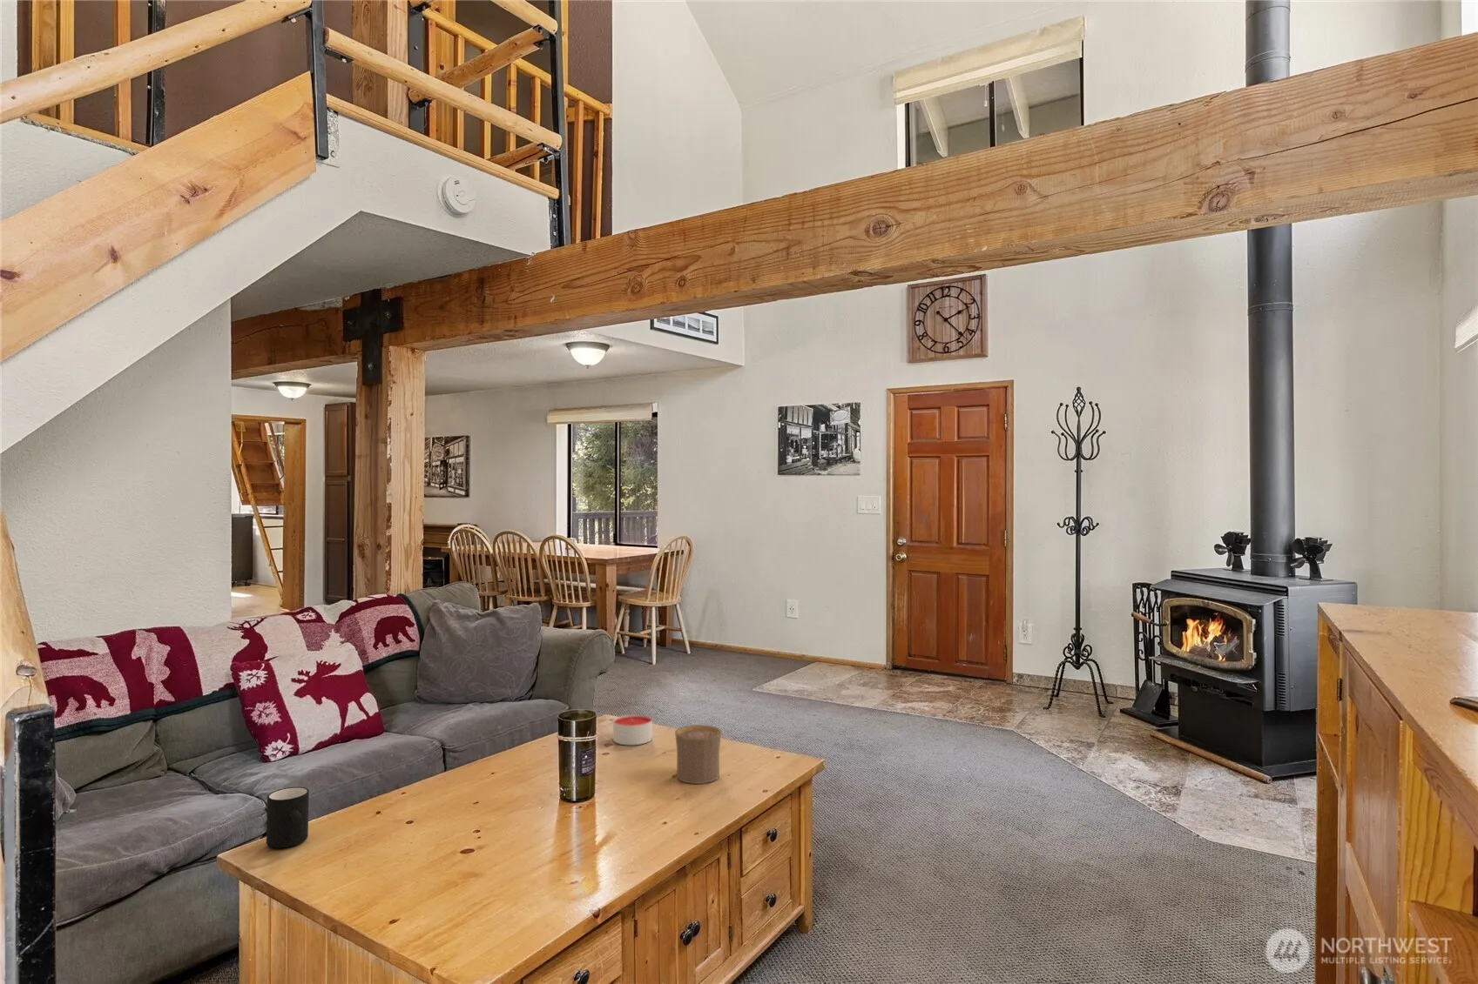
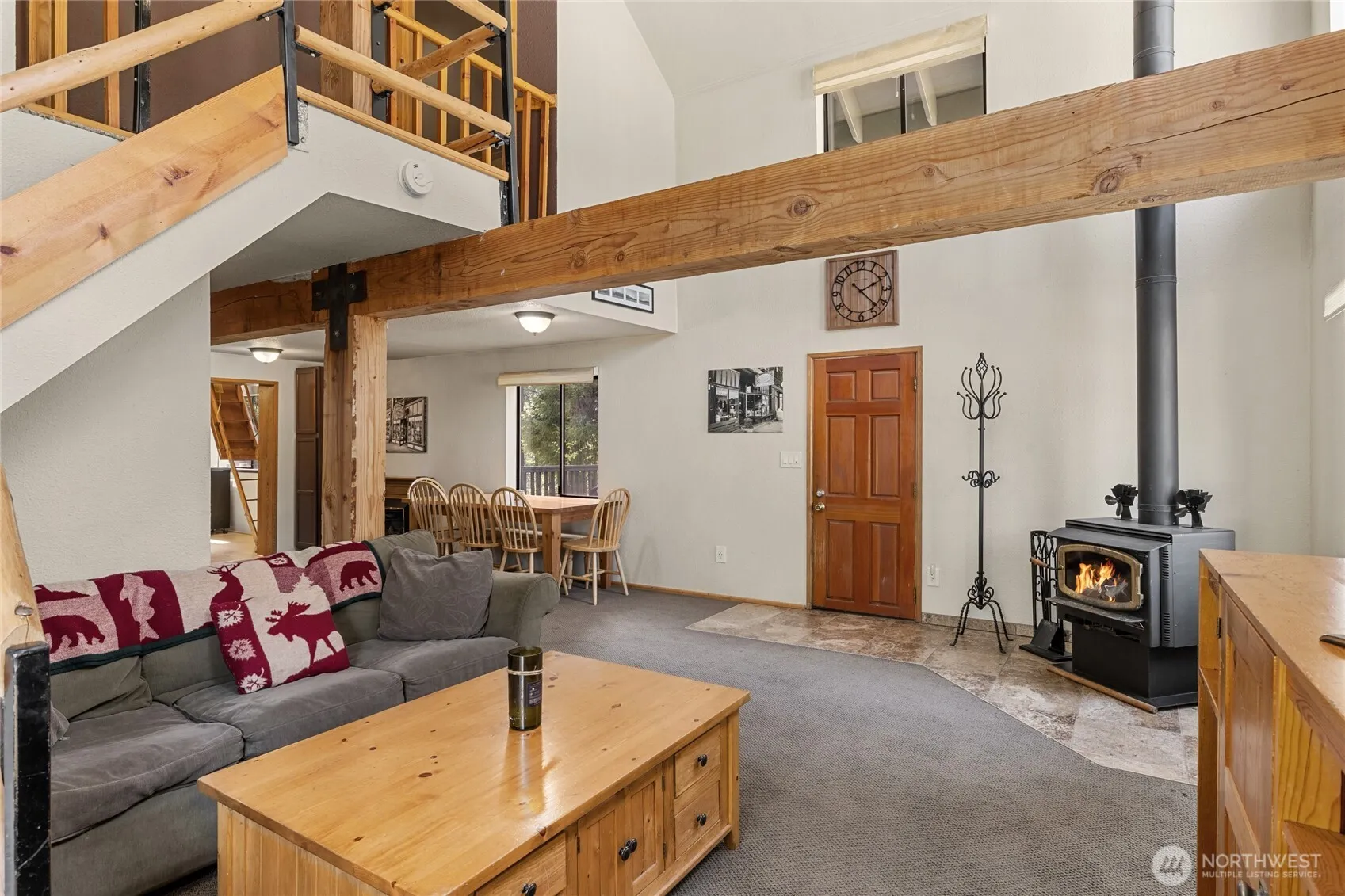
- mug (290, 819)
- cup (698, 753)
- candle (632, 728)
